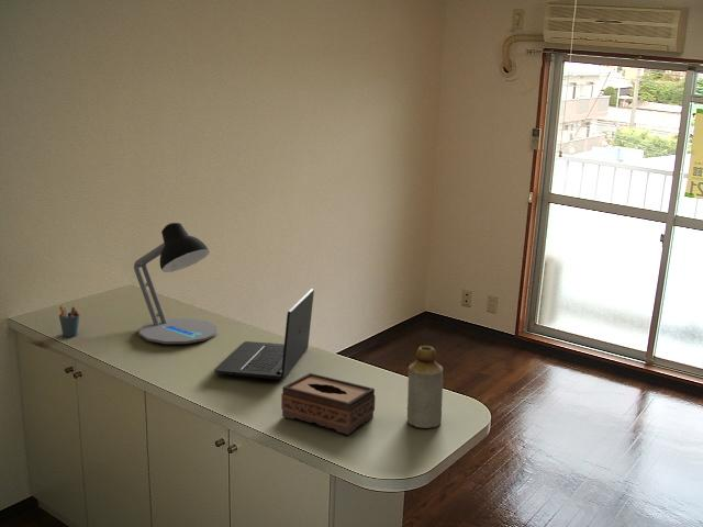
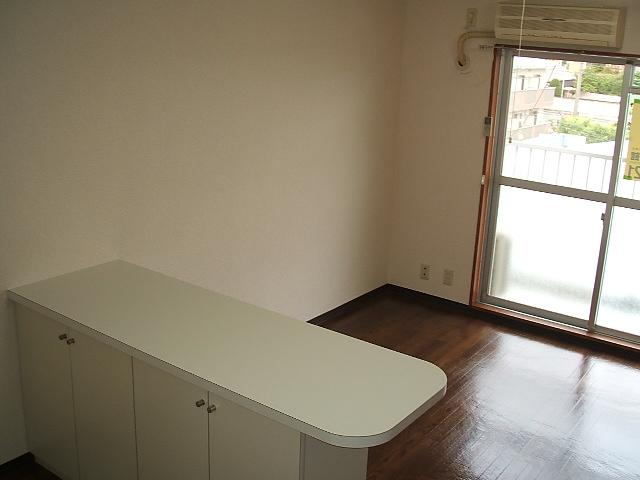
- pen holder (69, 319)
- bottle (425, 384)
- laptop (265, 343)
- tissue box (327, 402)
- desk lamp (170, 271)
